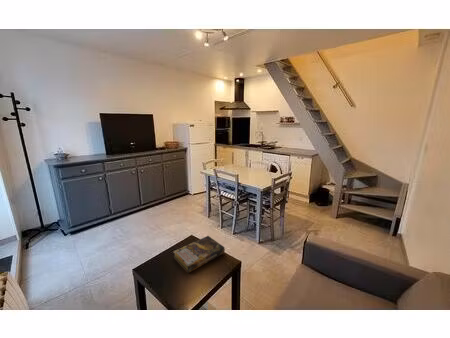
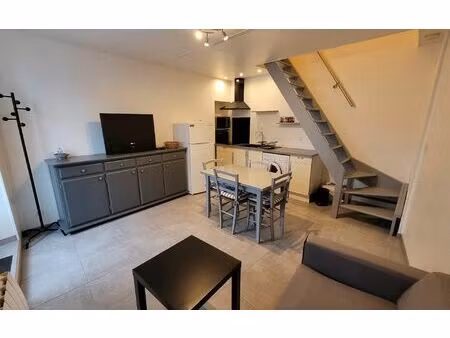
- book (199, 252)
